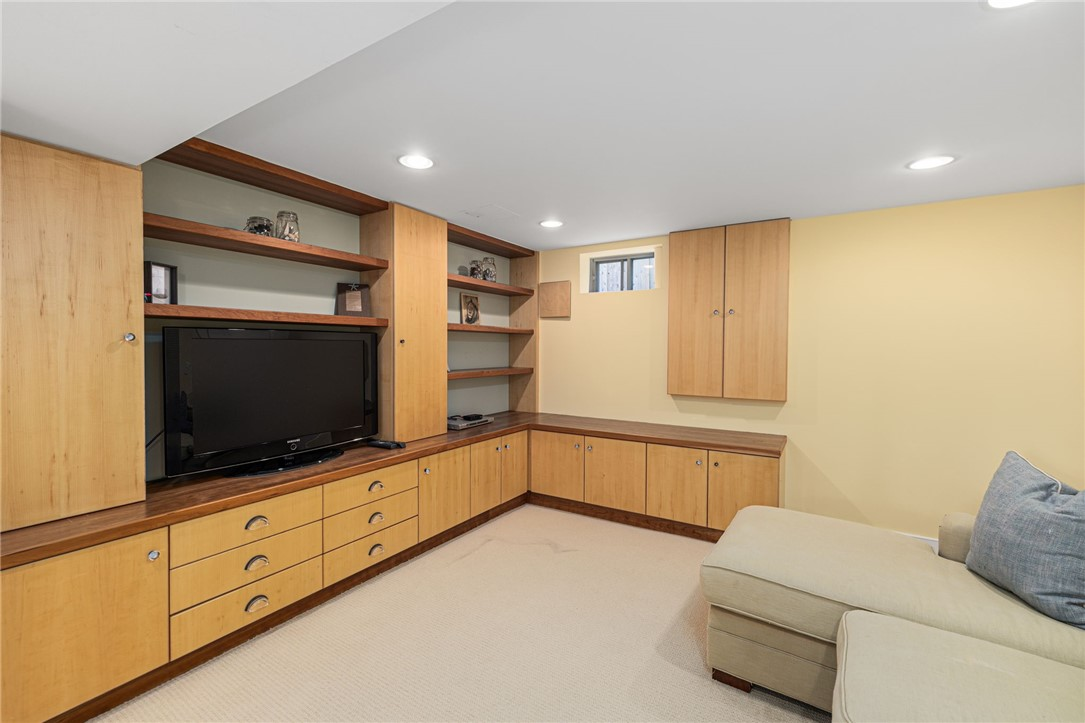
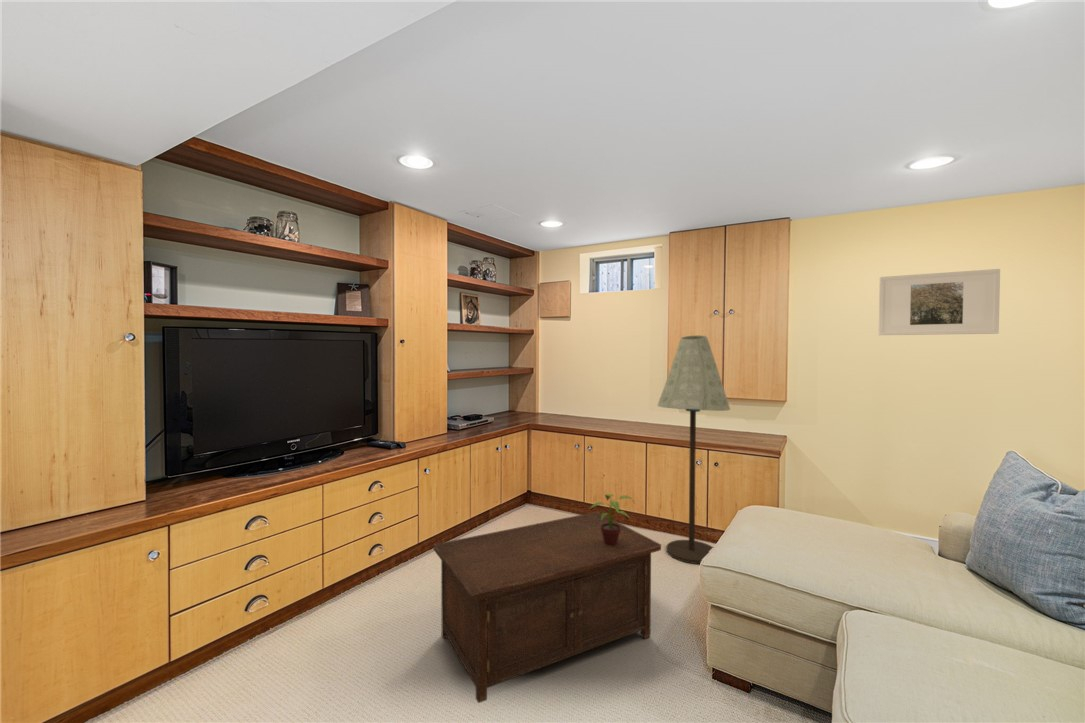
+ floor lamp (692, 444)
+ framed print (935, 303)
+ potted plant (612, 519)
+ cabinet (547, 591)
